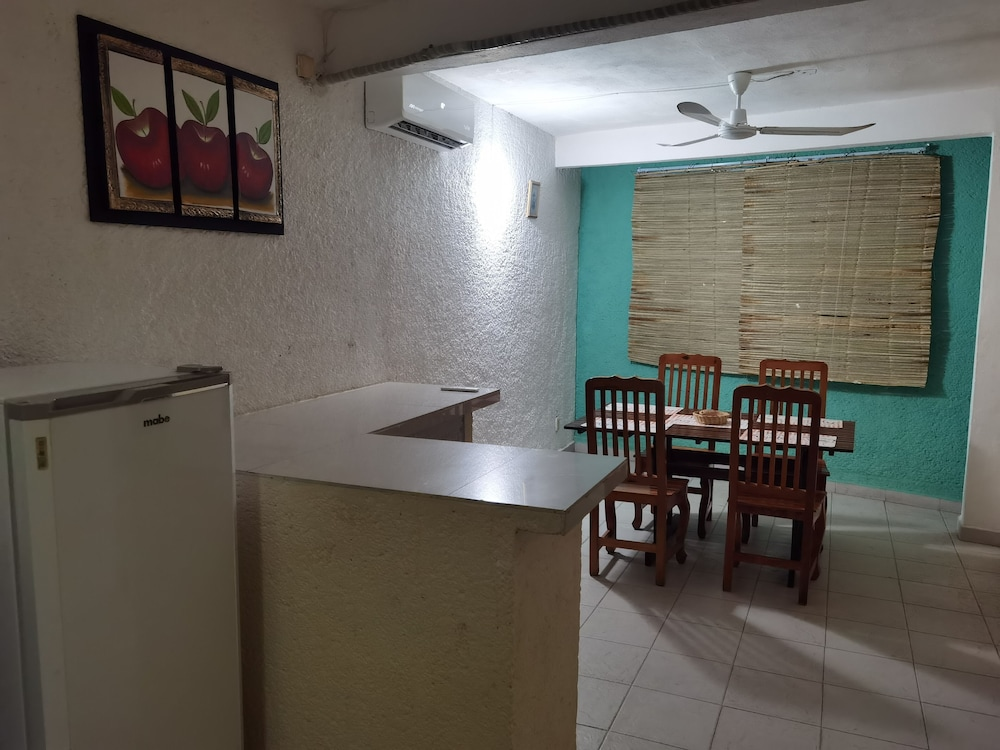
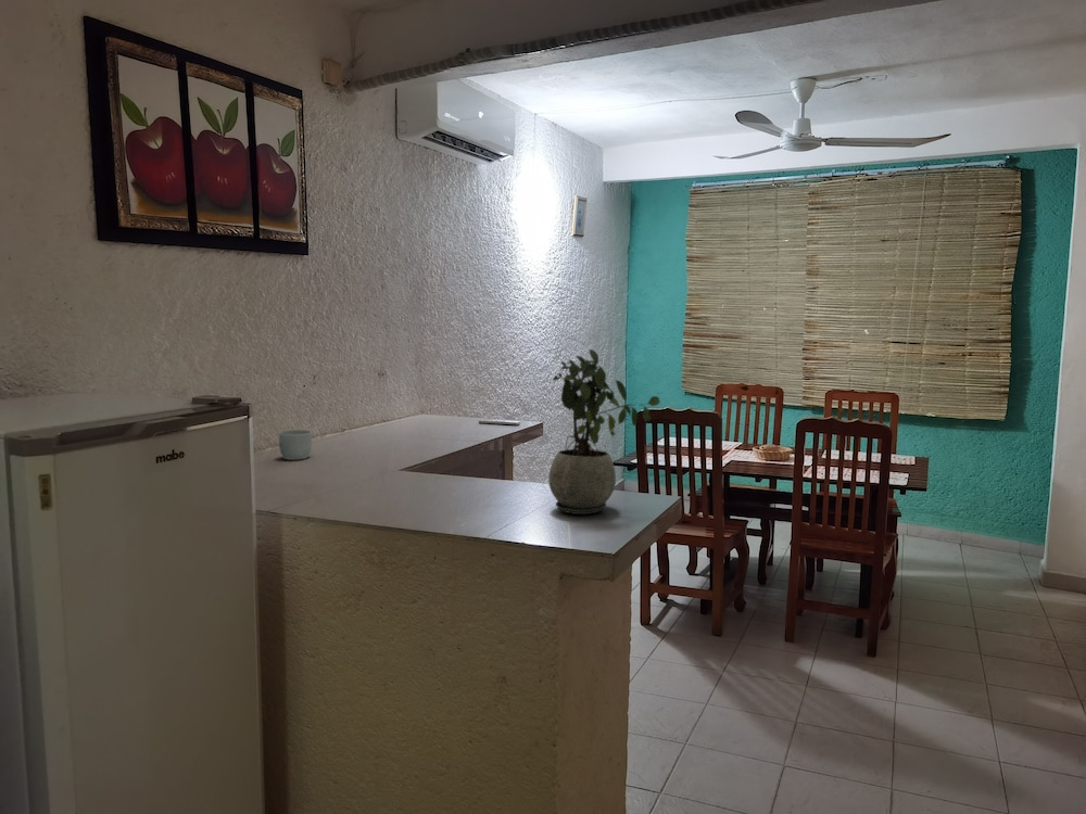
+ mug (294, 444)
+ potted plant (597, 430)
